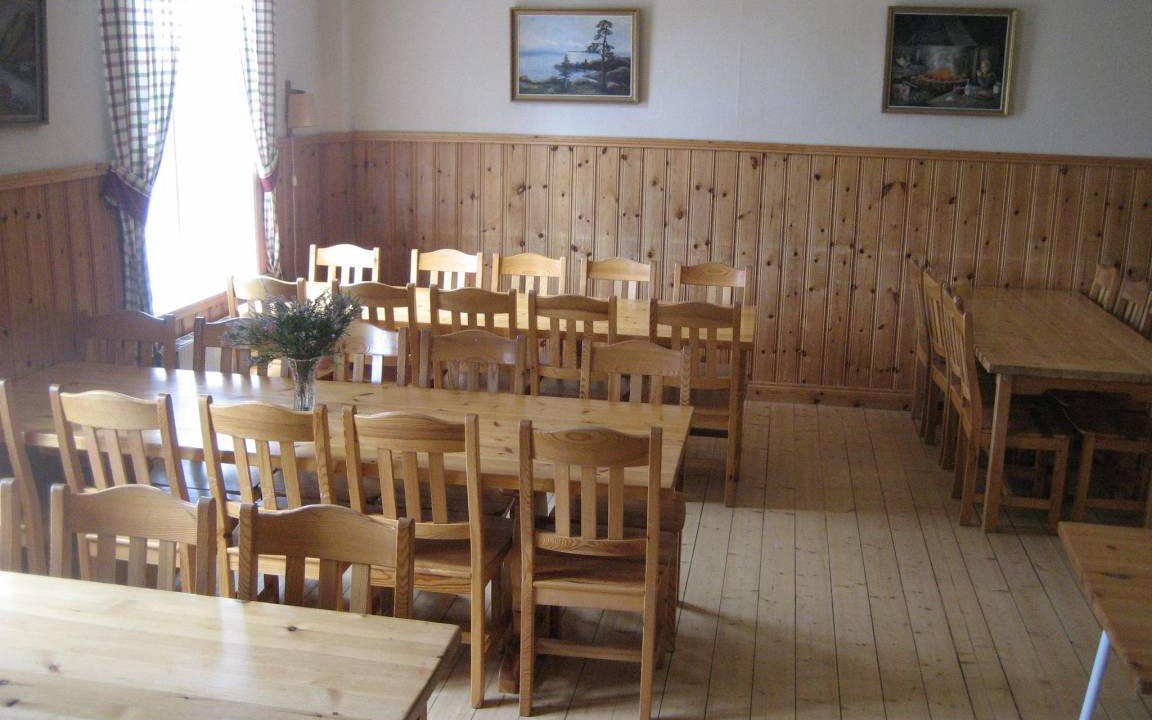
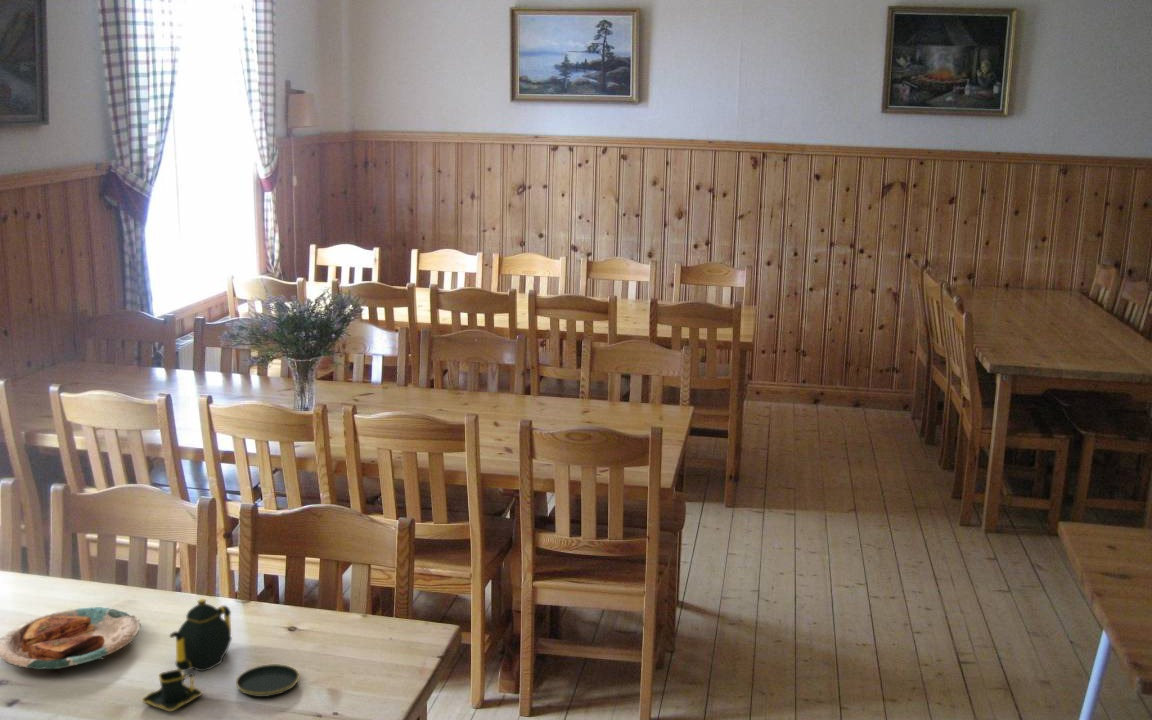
+ plate (71, 637)
+ teapot (217, 652)
